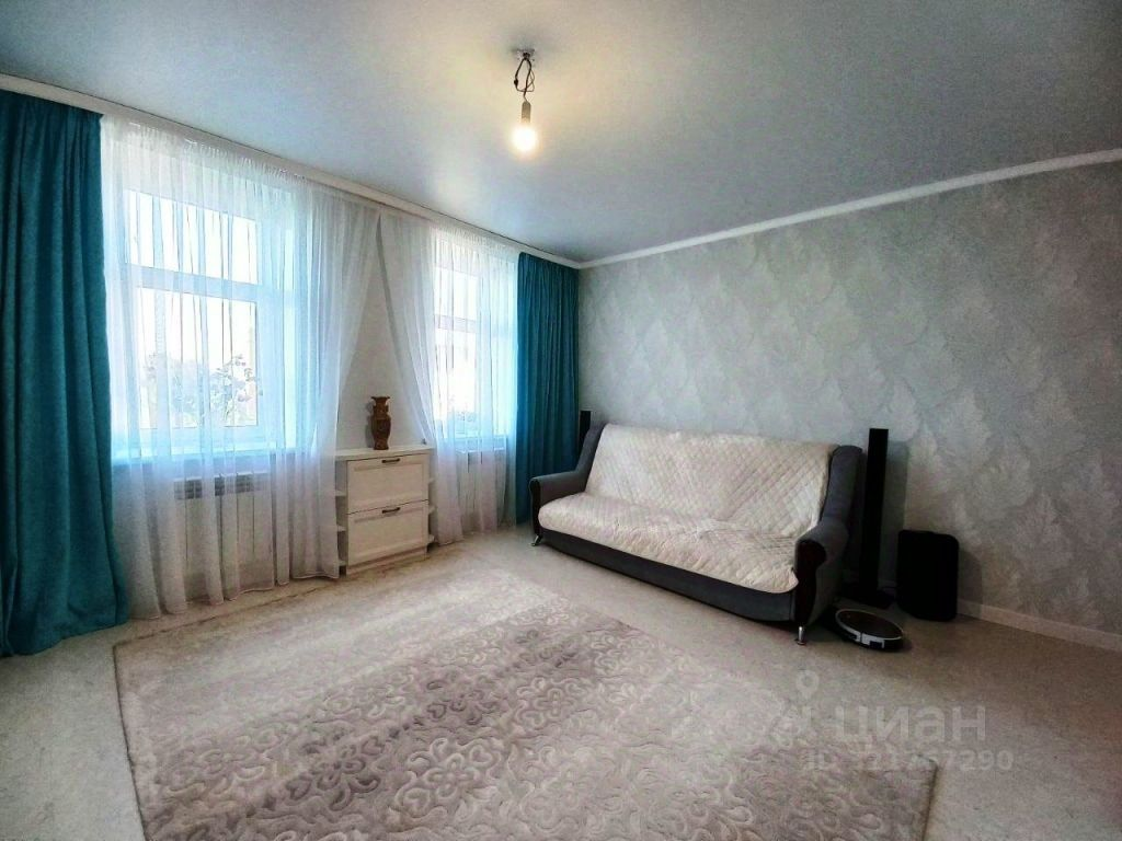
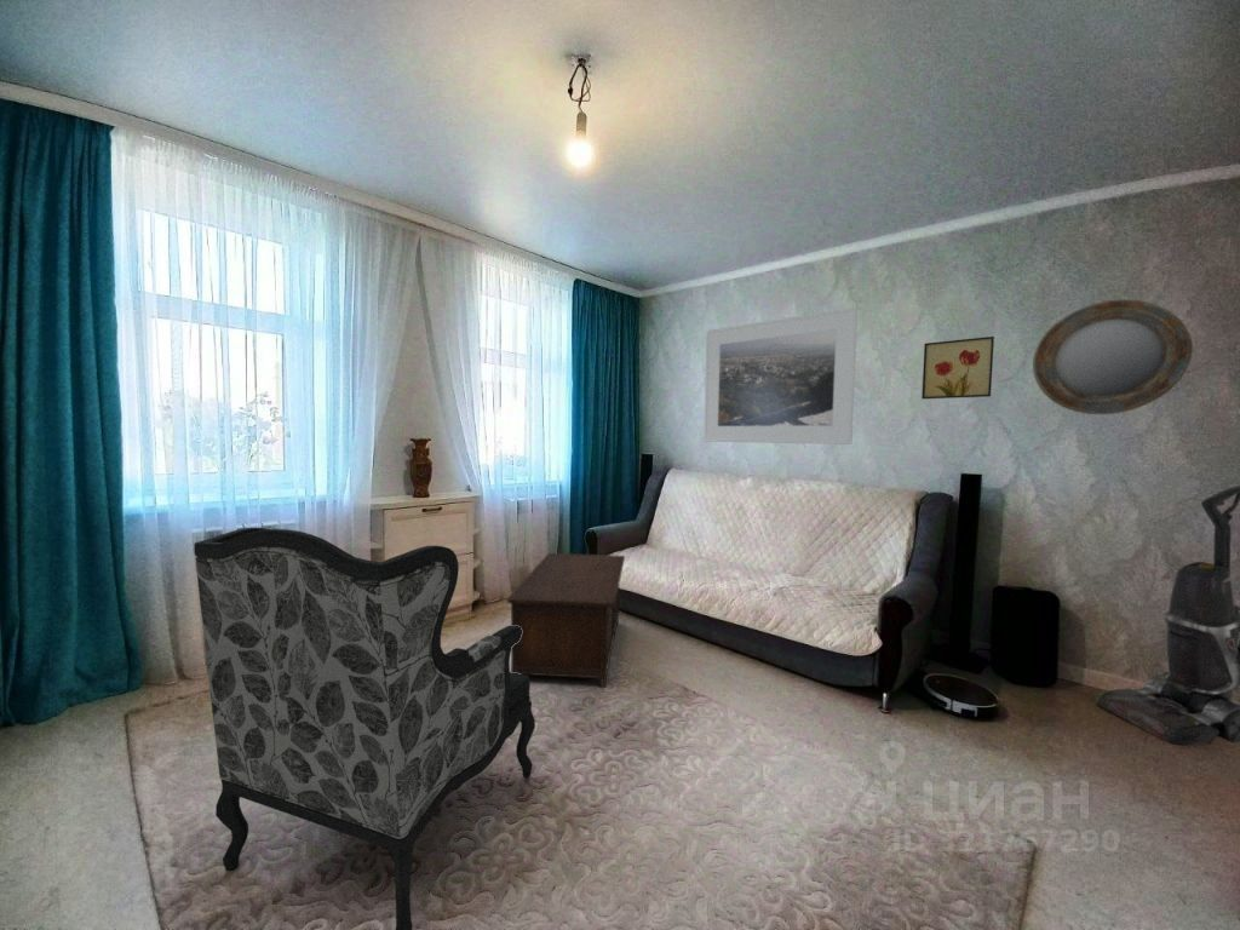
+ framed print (771, 381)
+ vacuum cleaner (1181, 605)
+ armchair (391, 668)
+ cabinet (574, 610)
+ home mirror (1106, 357)
+ wall art (957, 368)
